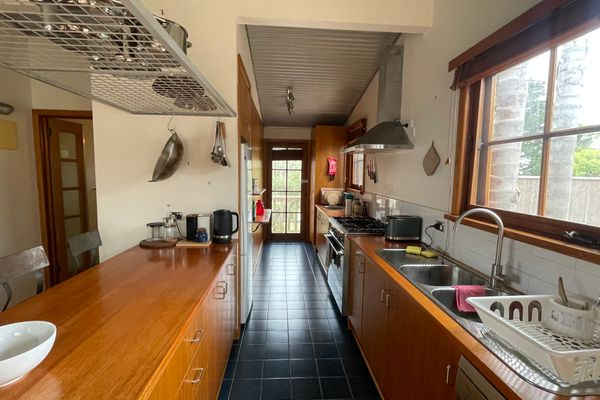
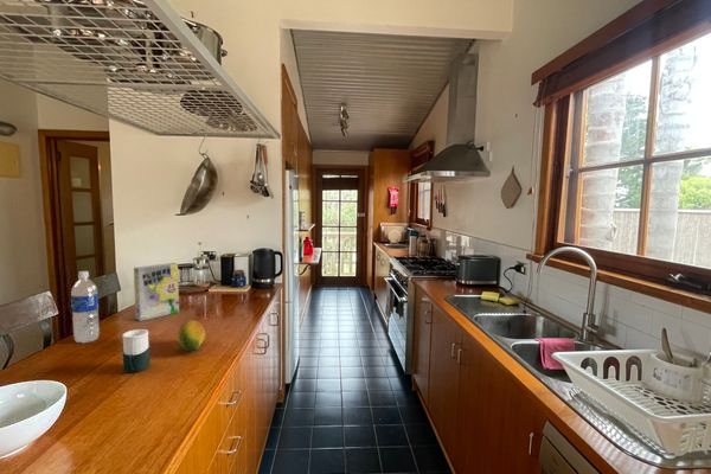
+ cereal box (156, 290)
+ cup (134, 352)
+ water bottle (84, 306)
+ fruit (191, 335)
